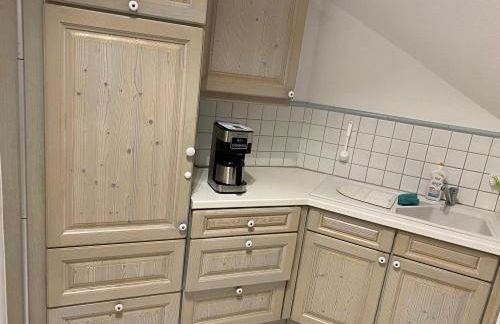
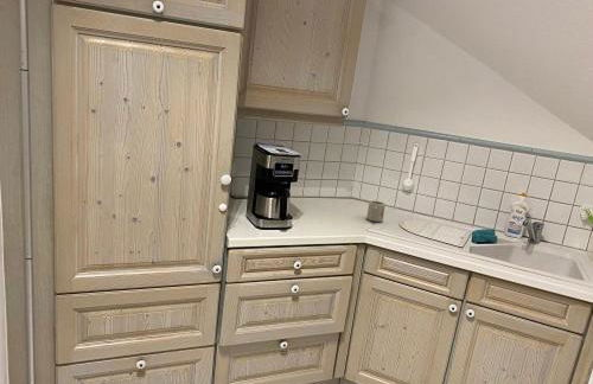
+ cup (375, 211)
